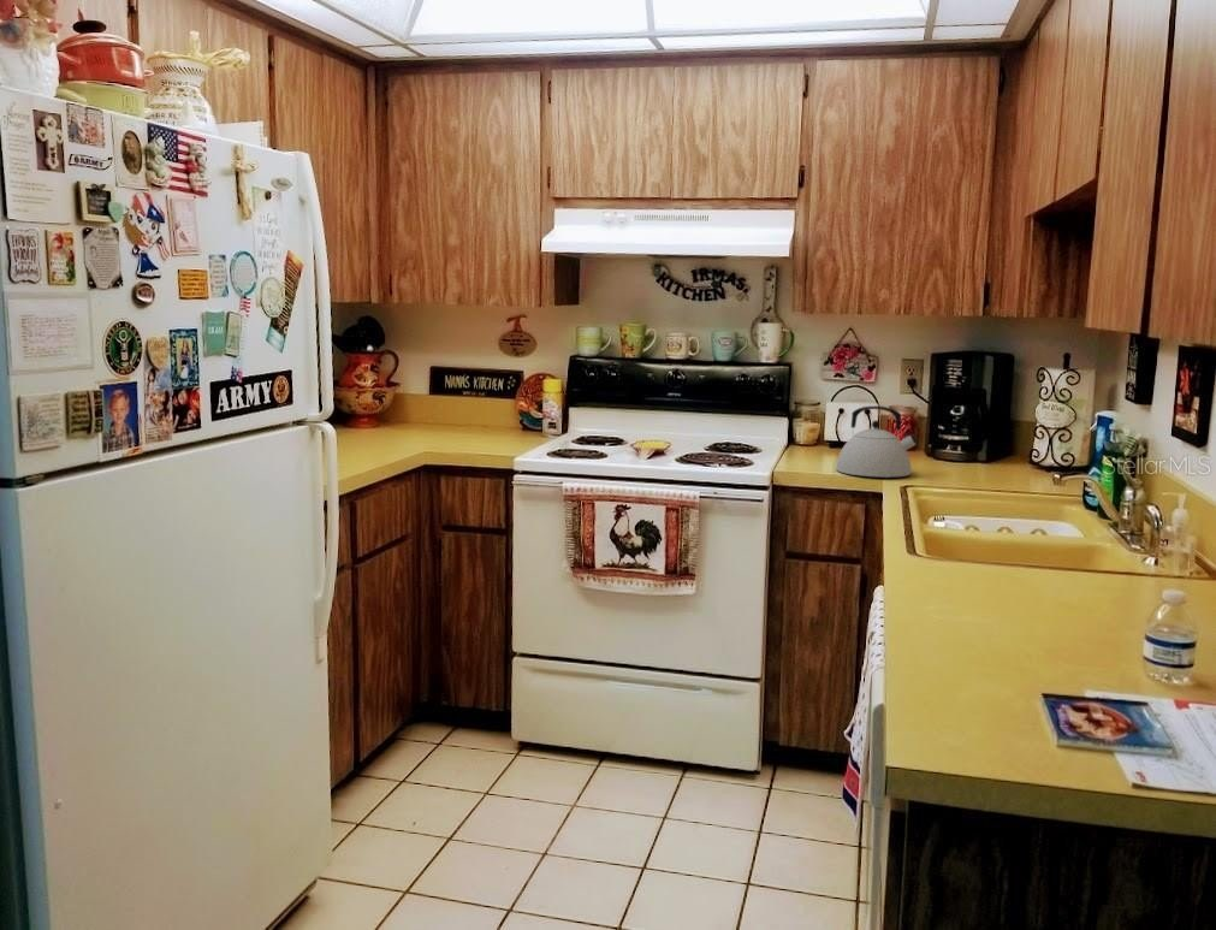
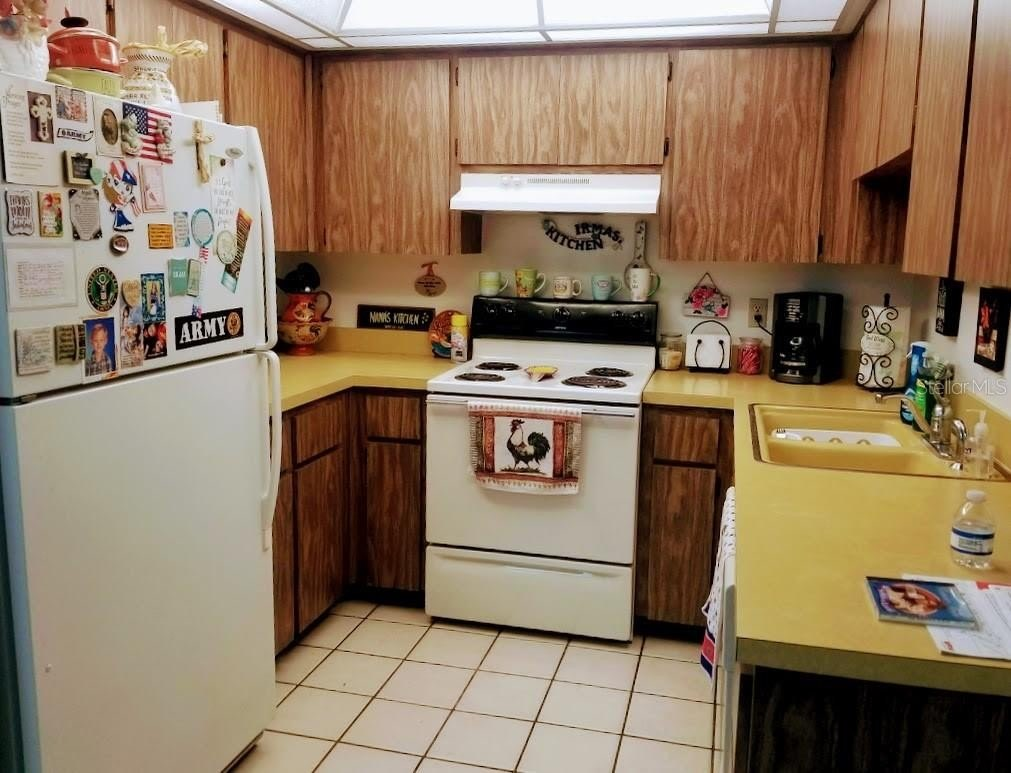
- kettle (877, 438)
